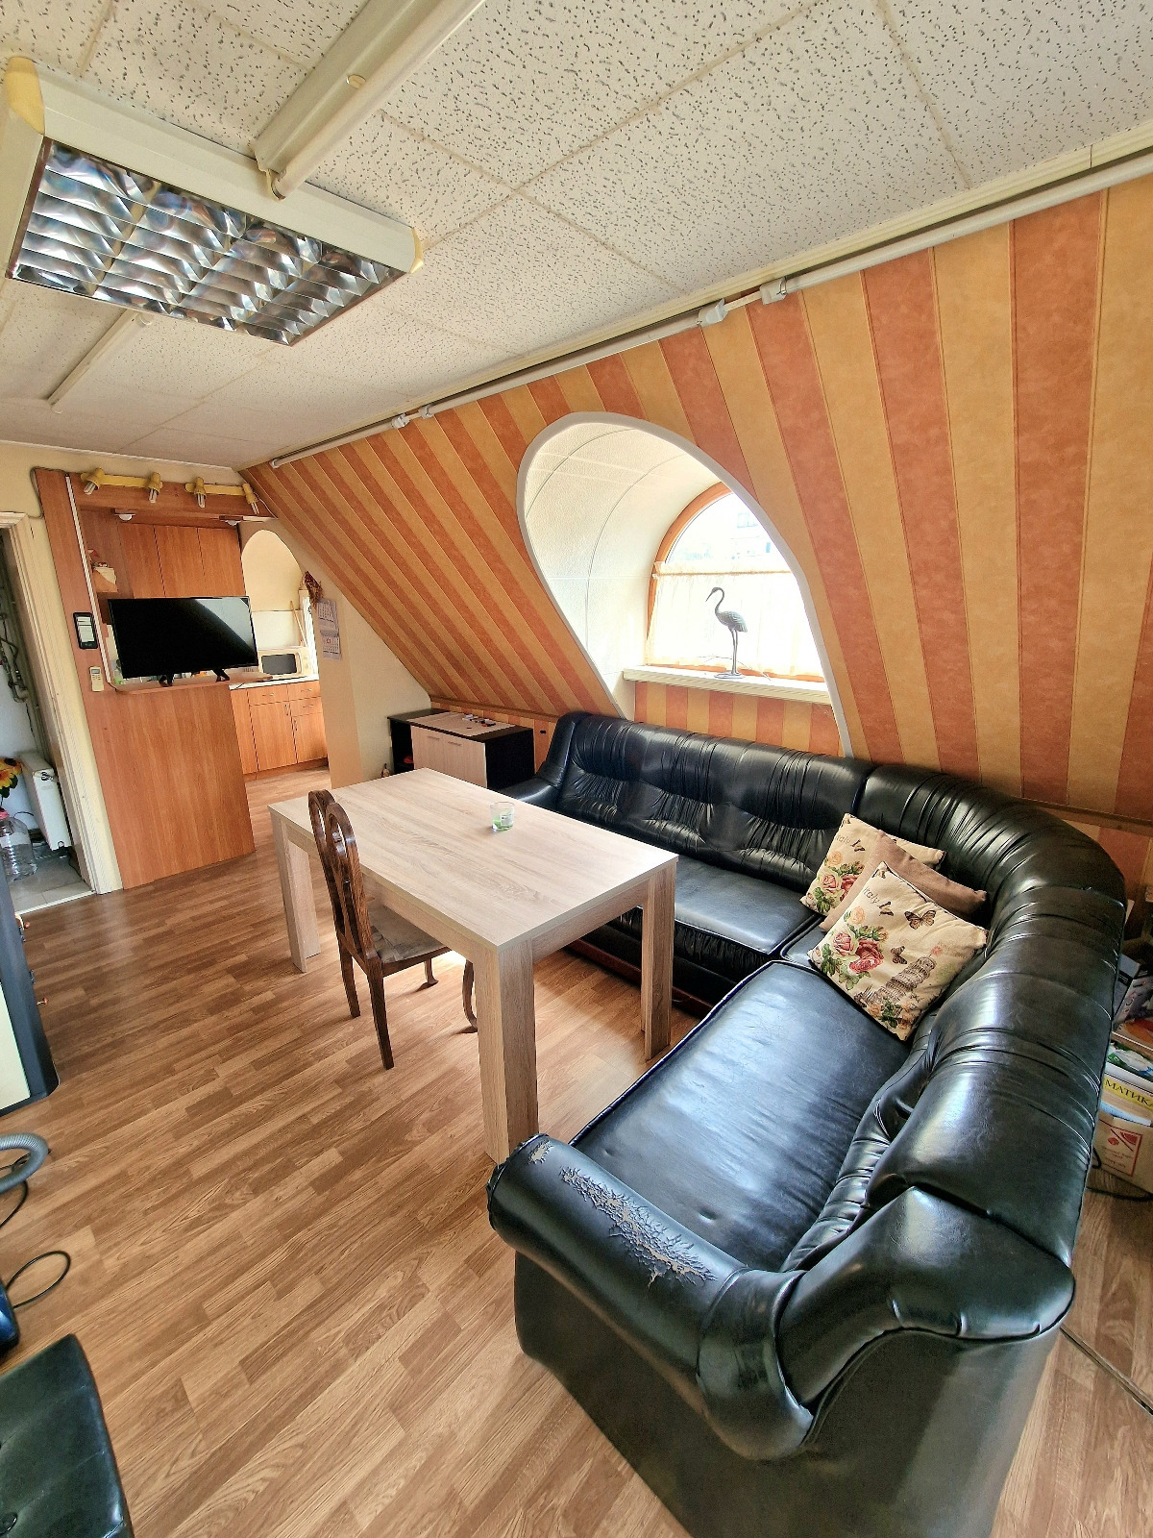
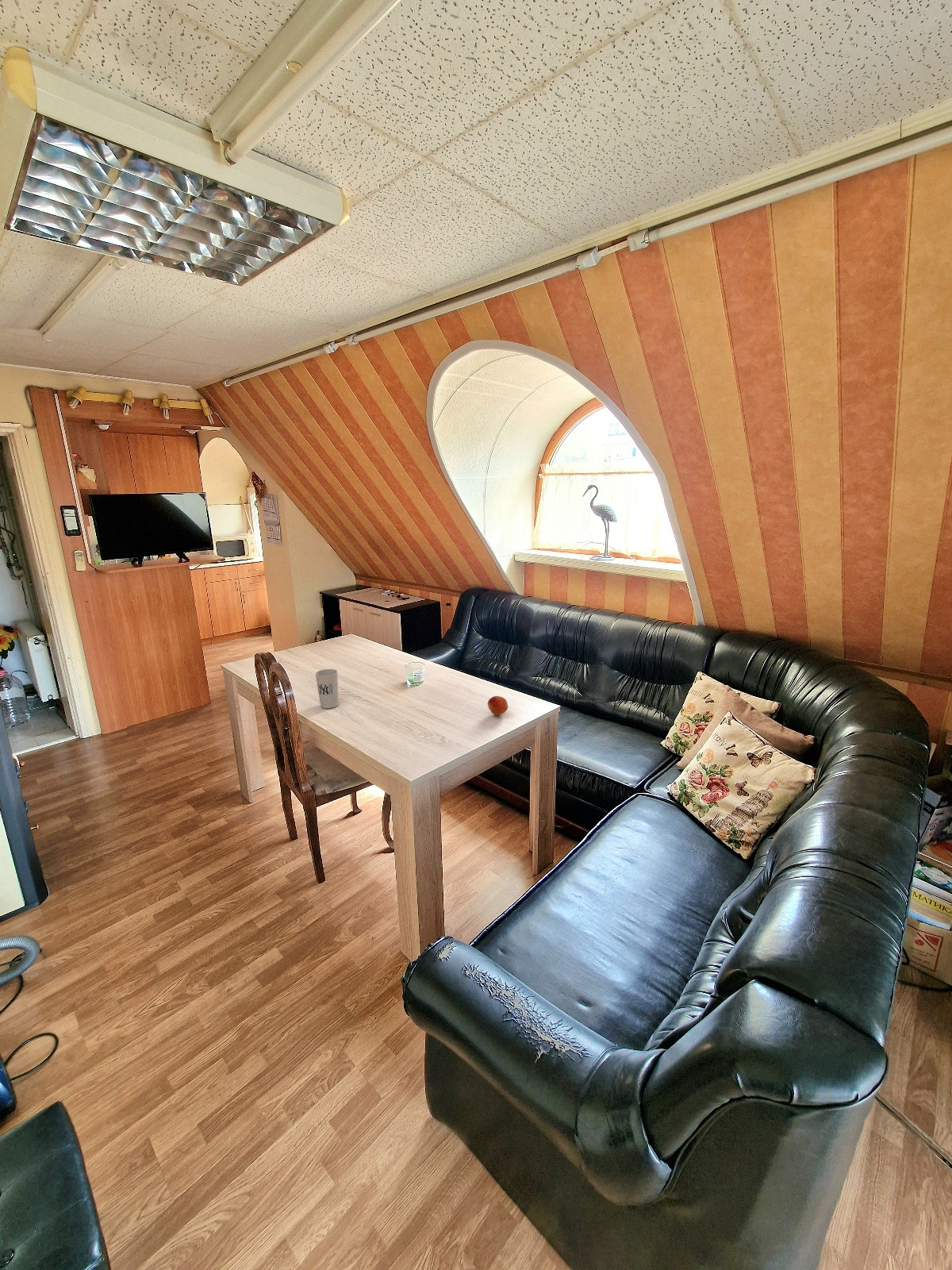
+ cup (328, 689)
+ fruit (497, 706)
